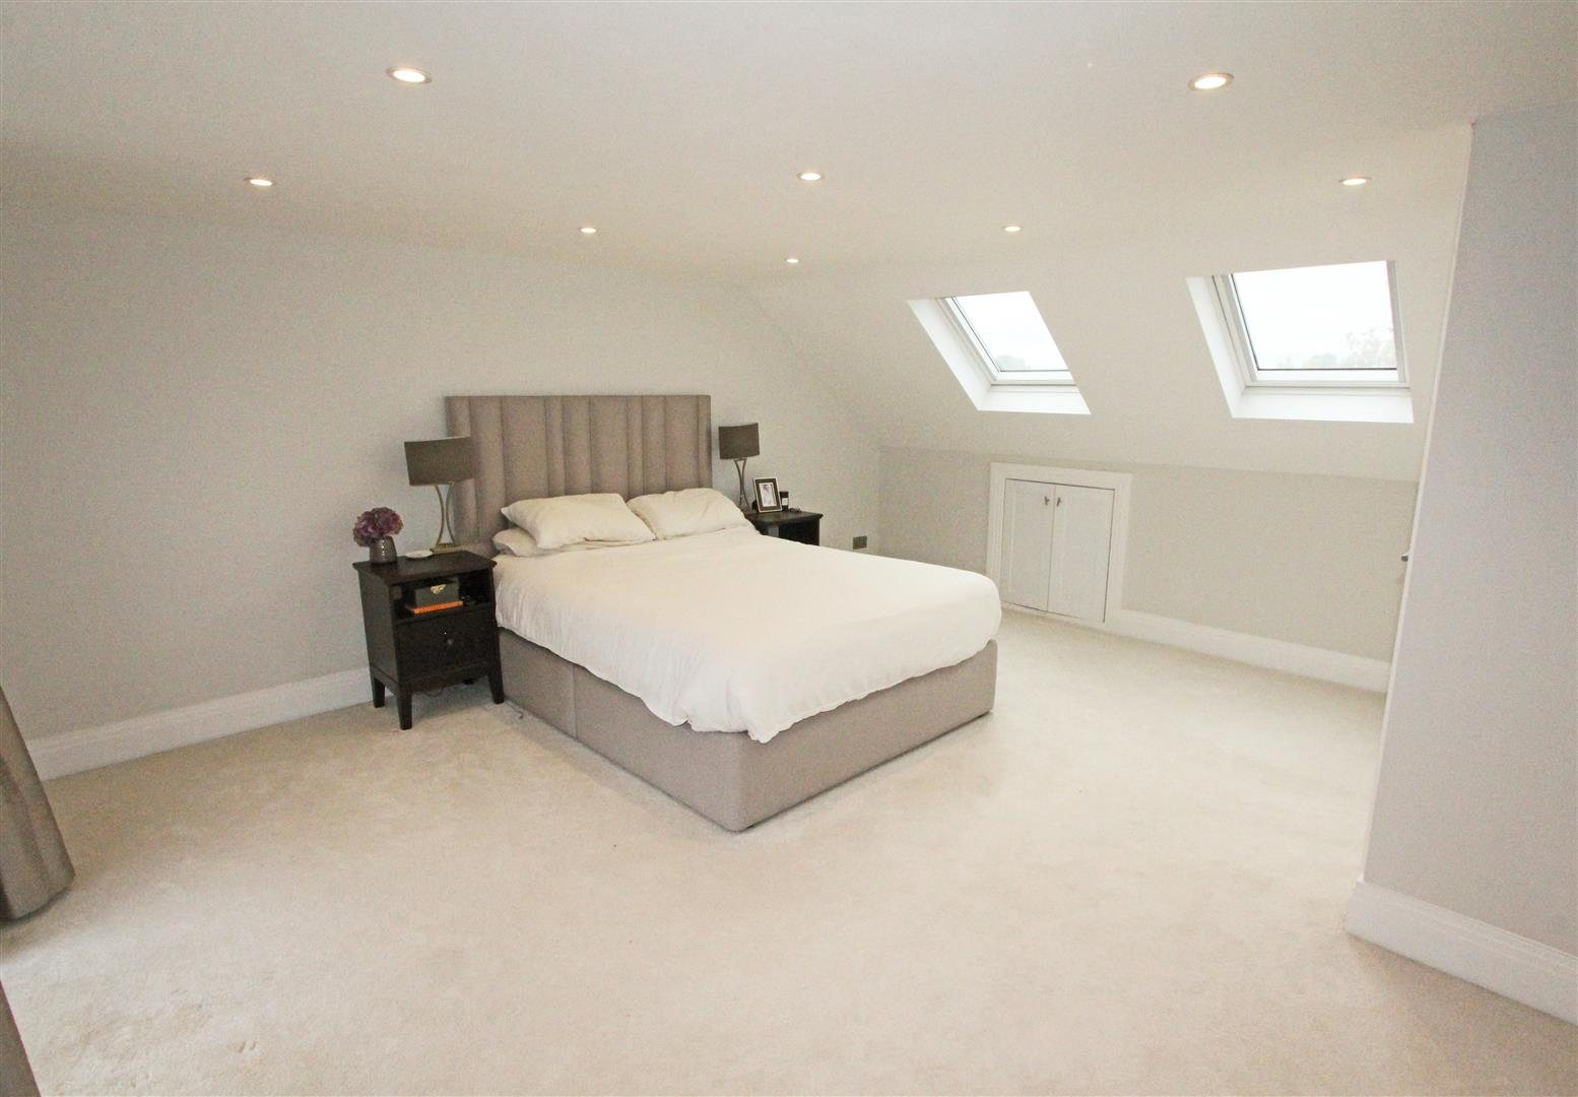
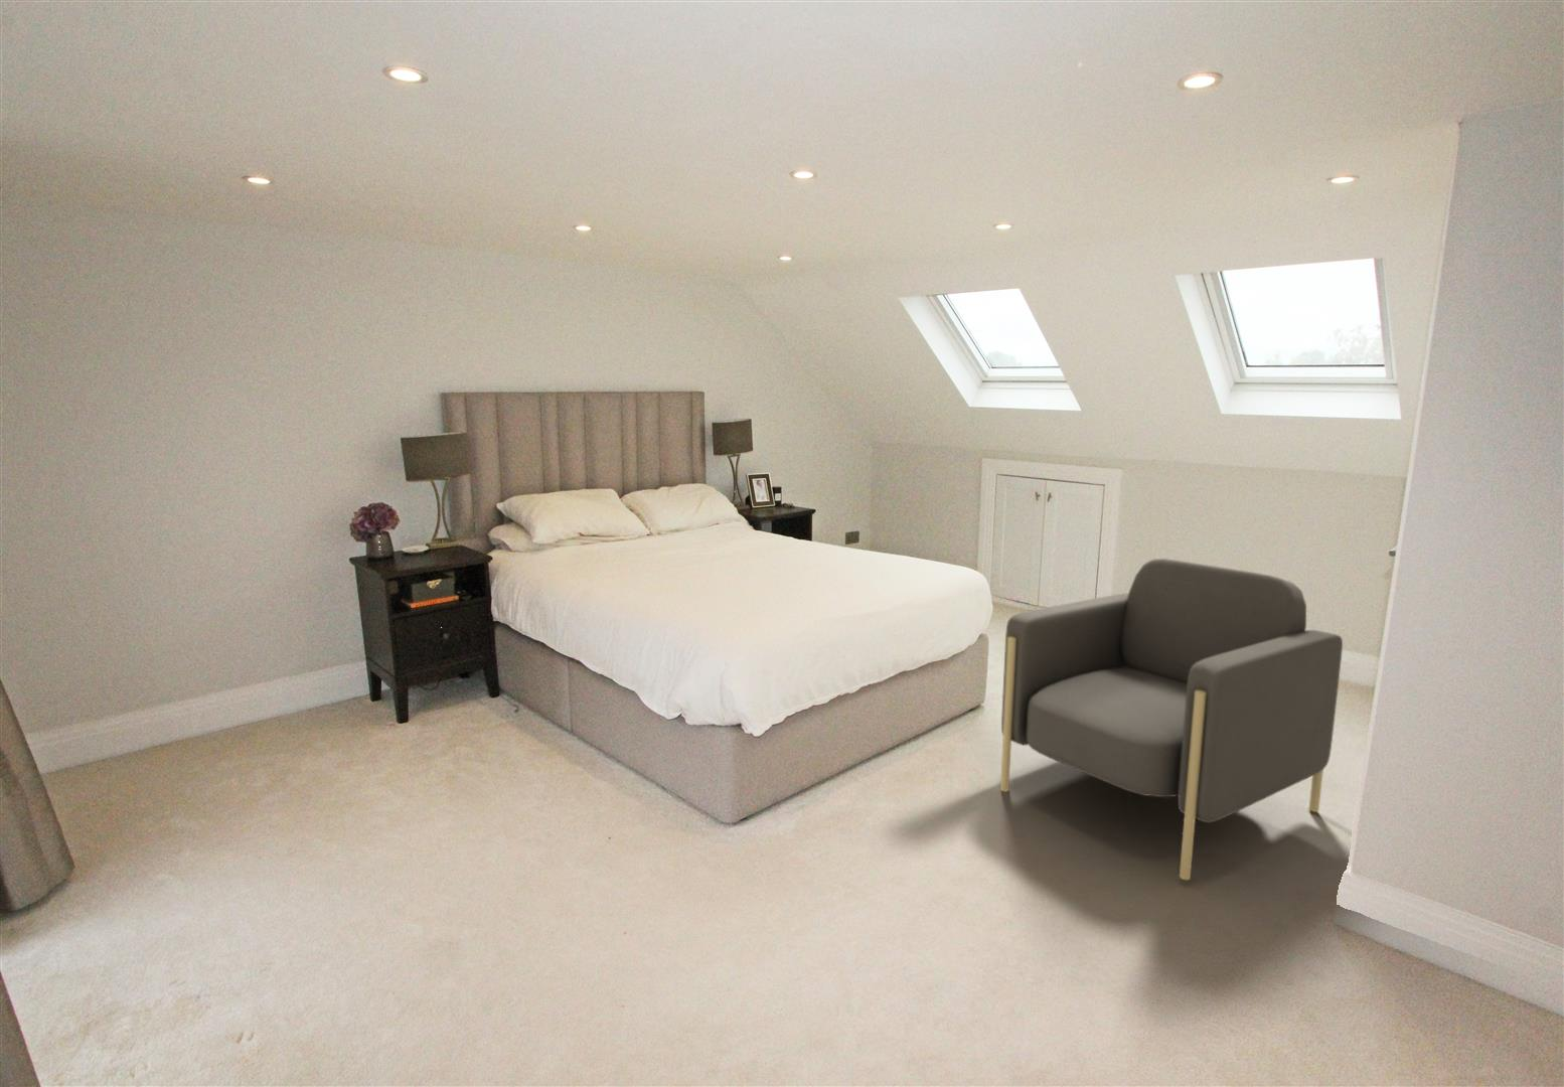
+ armchair (1160, 689)
